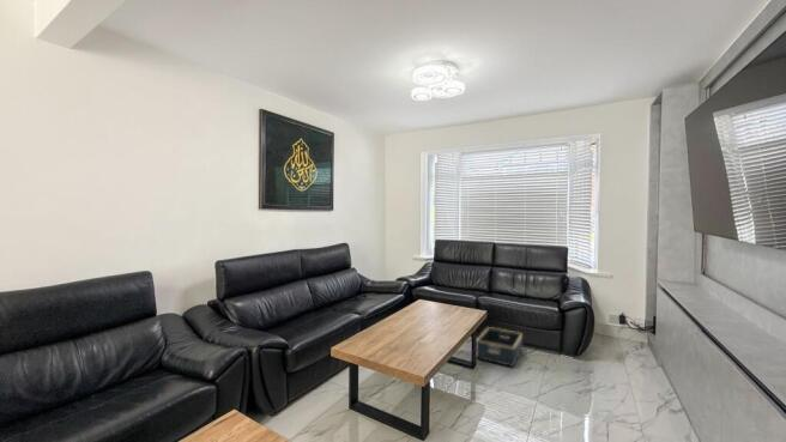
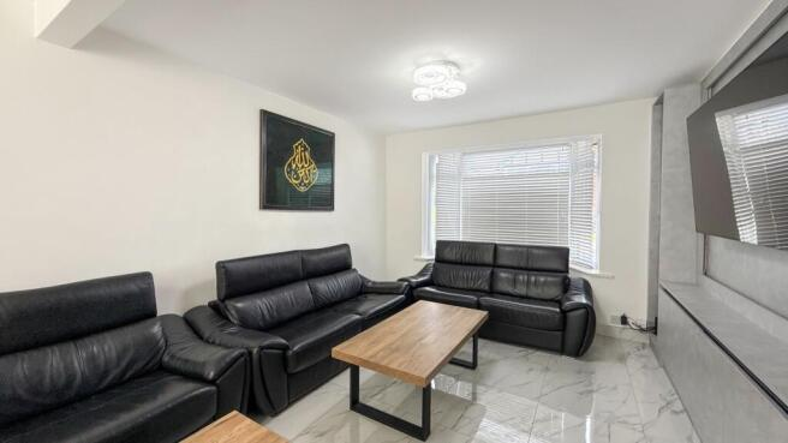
- basket (500, 345)
